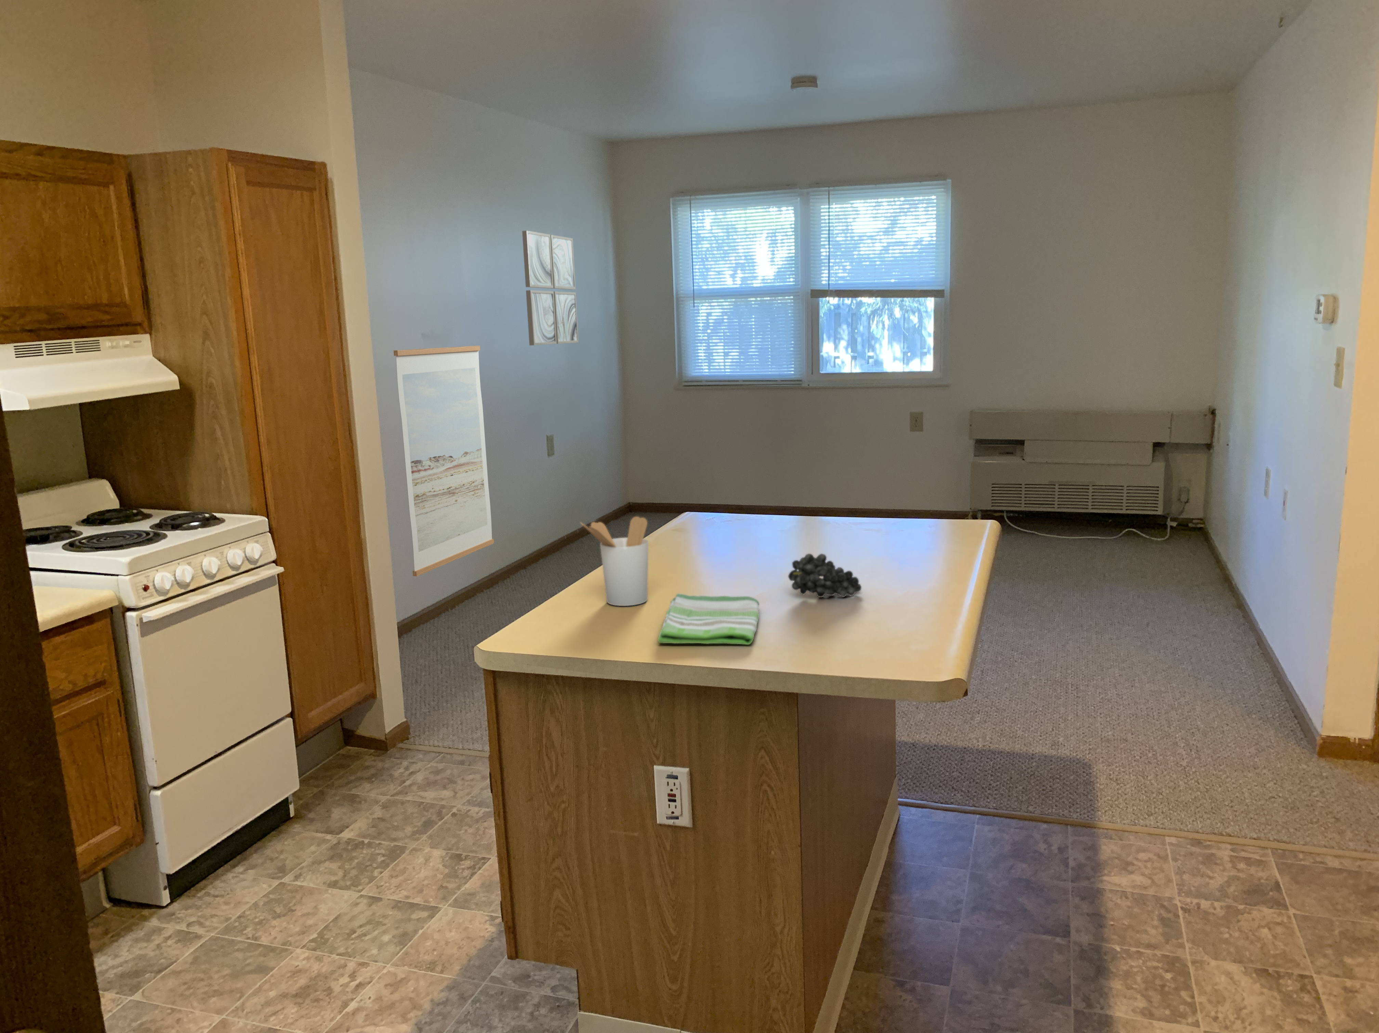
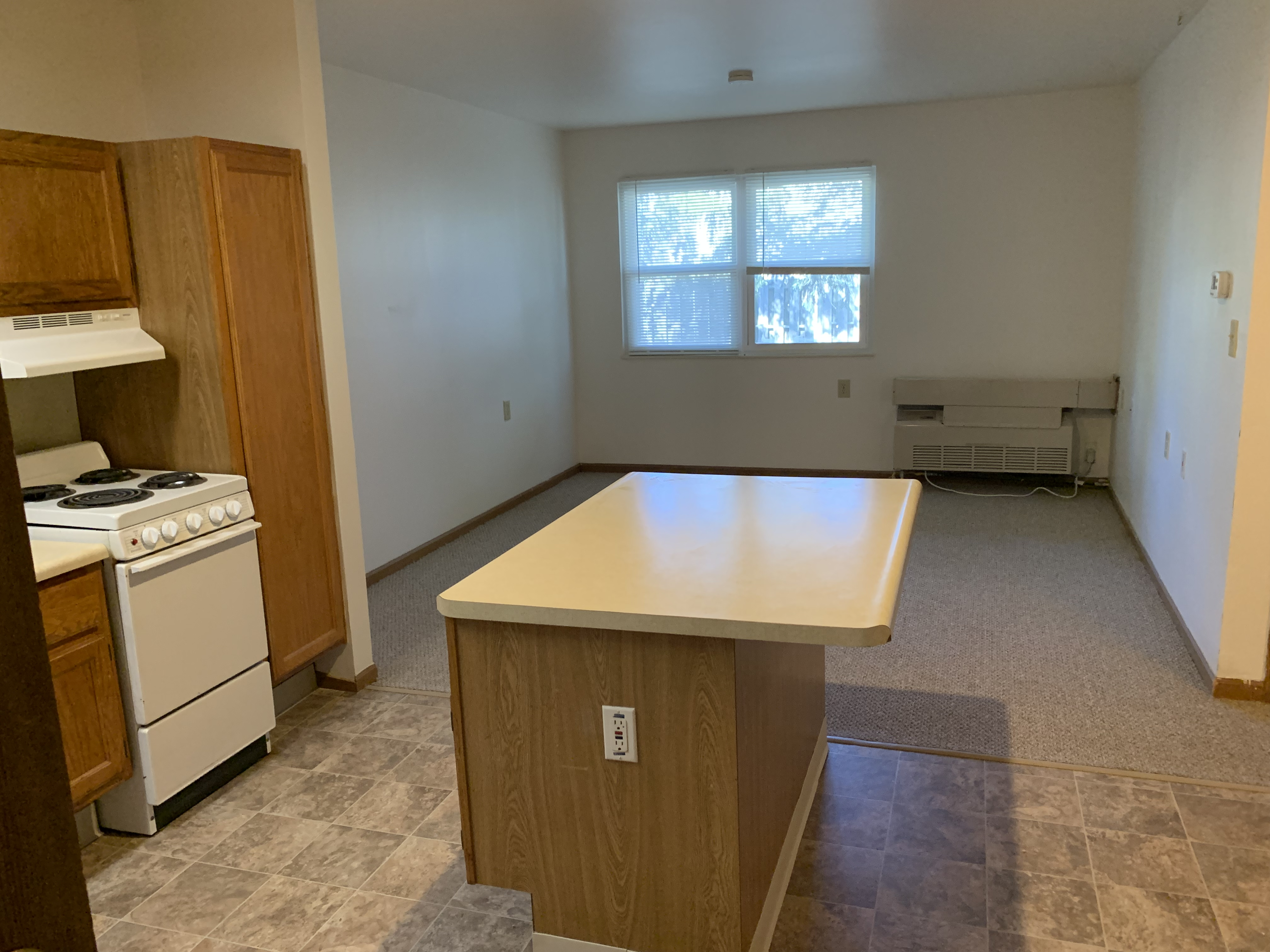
- wall art (448, 455)
- utensil holder (615, 559)
- wall art (552, 291)
- fruit (824, 575)
- dish towel (711, 617)
